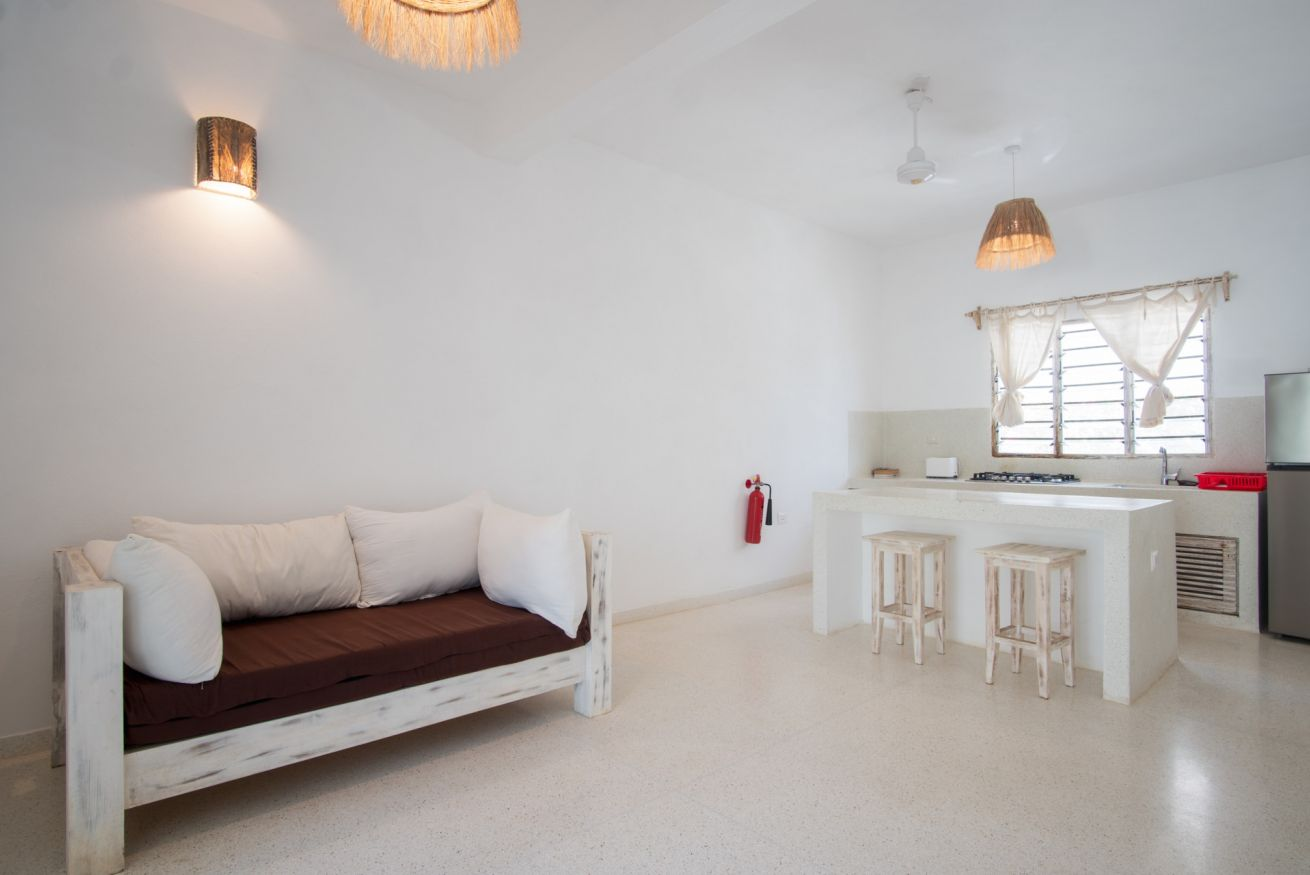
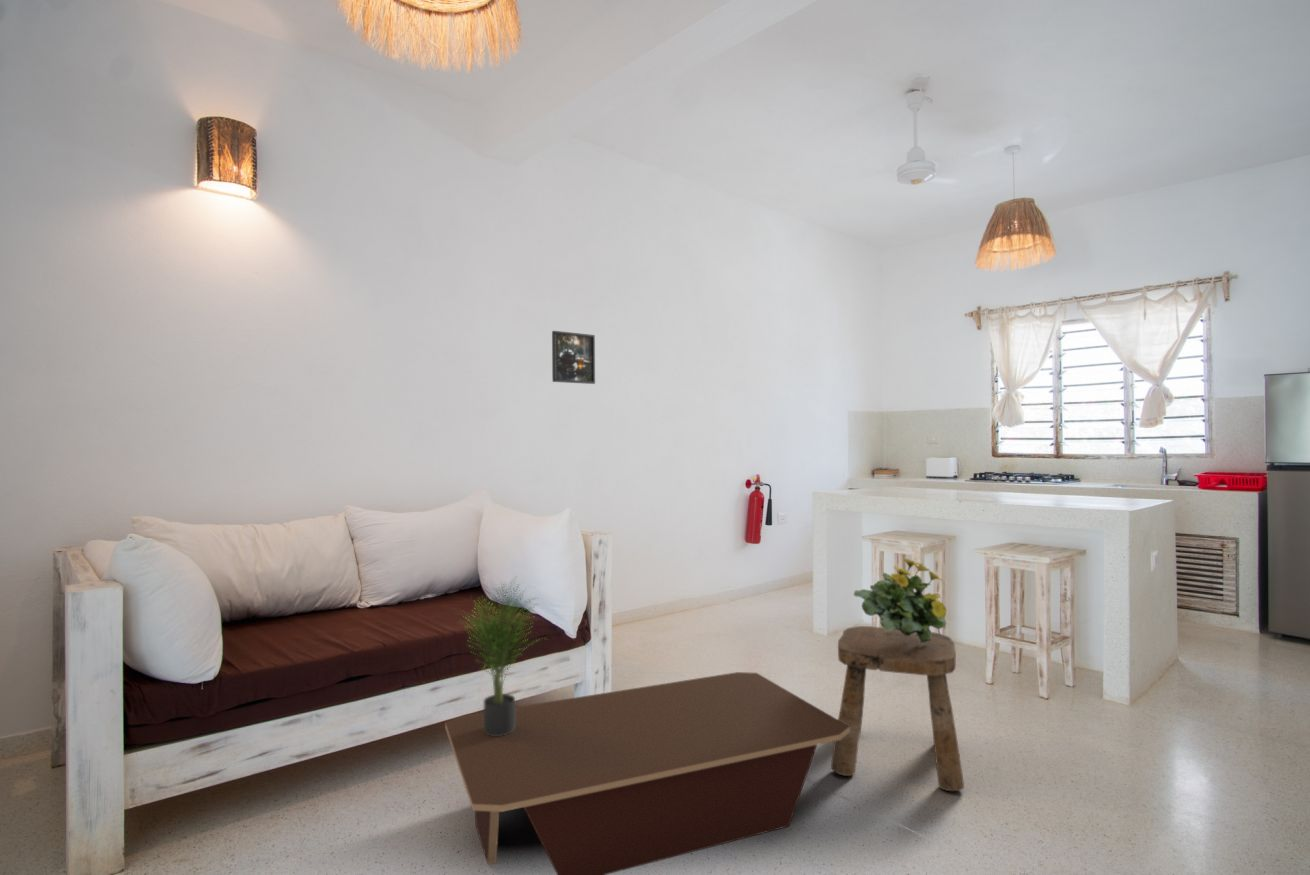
+ flowering plant (896, 601)
+ coffee table (645, 765)
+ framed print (574, 357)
+ potted plant (496, 650)
+ stool (896, 672)
